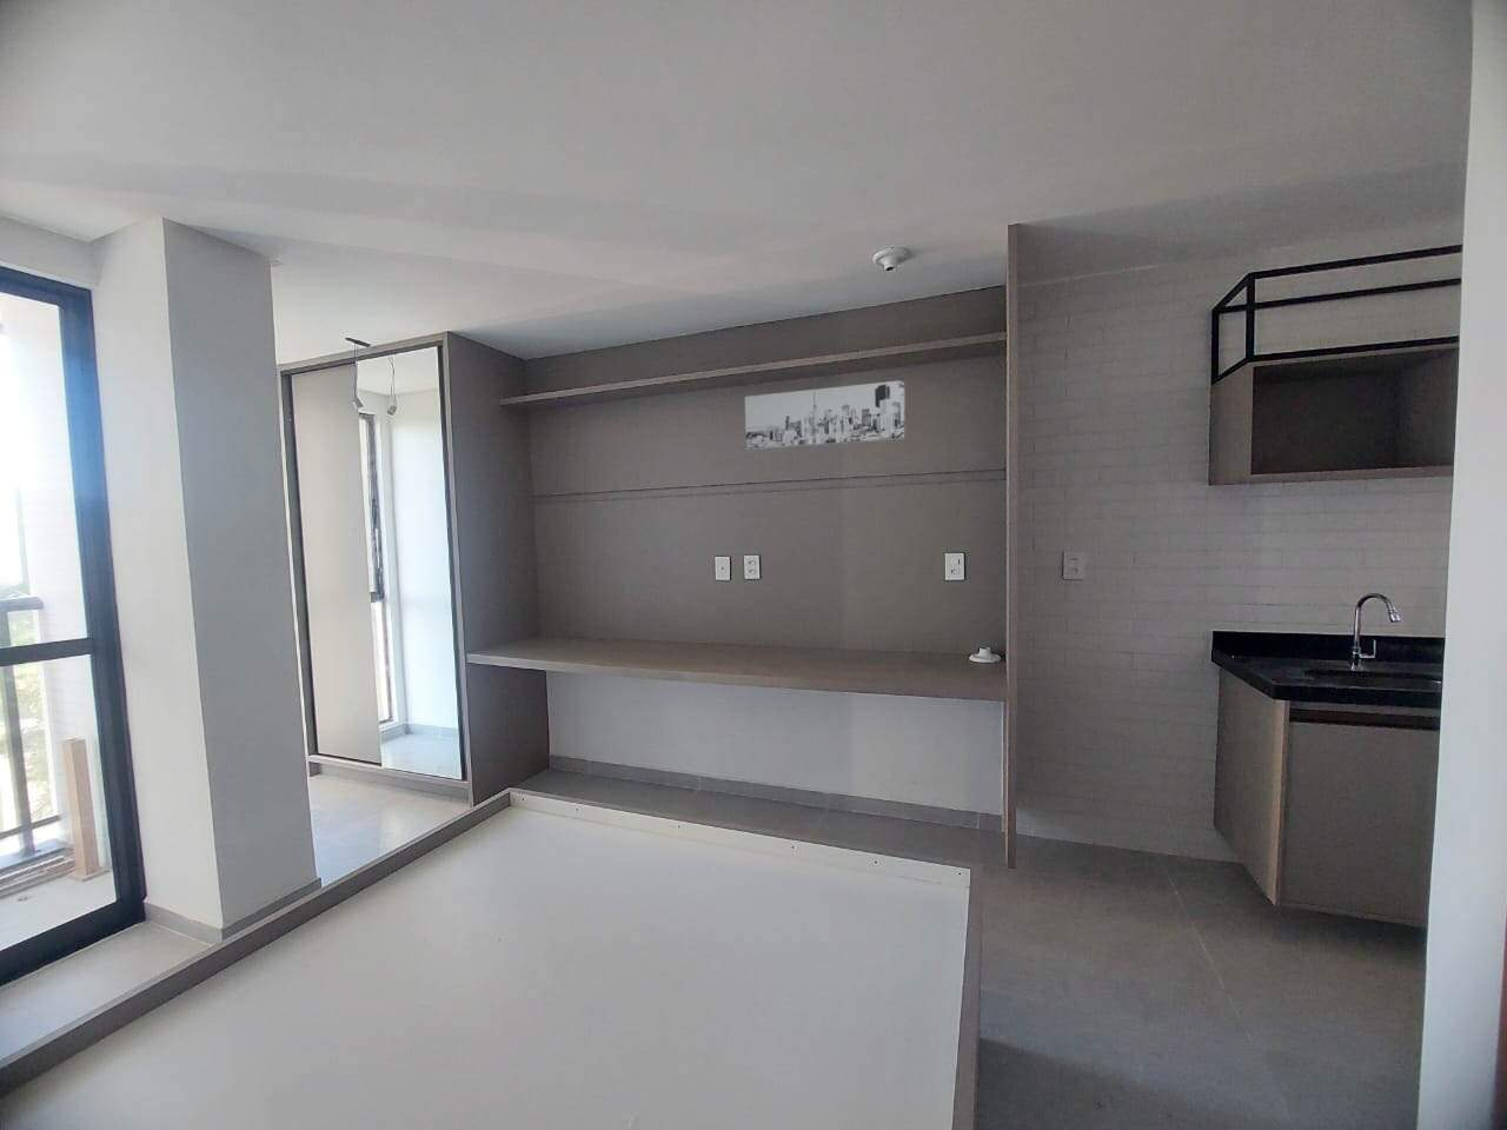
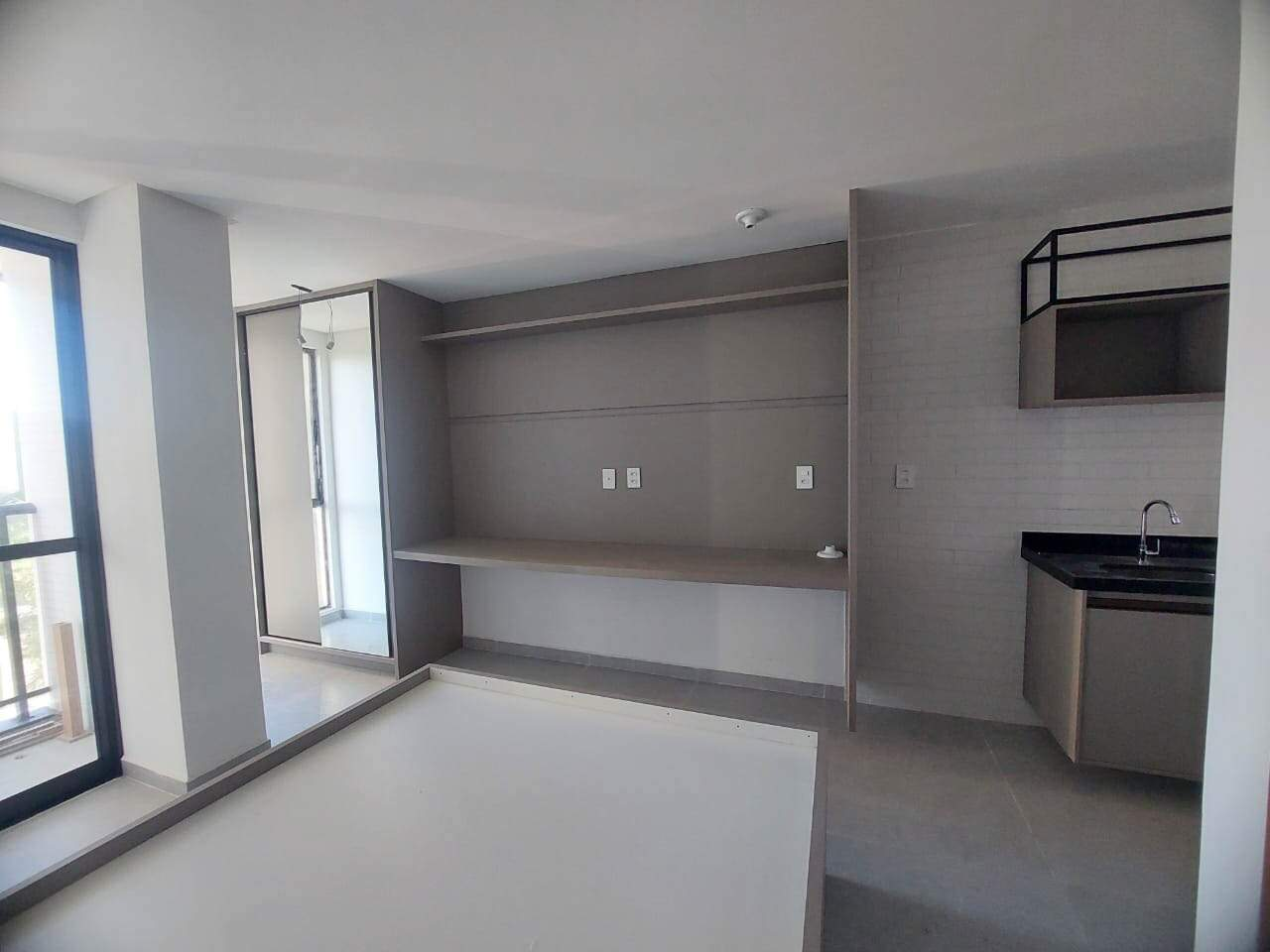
- wall art (822, 417)
